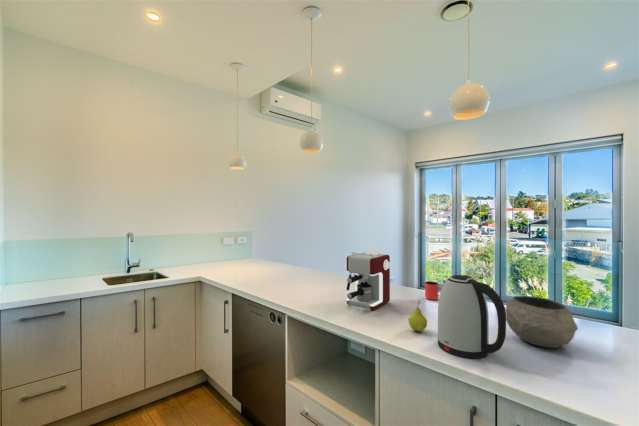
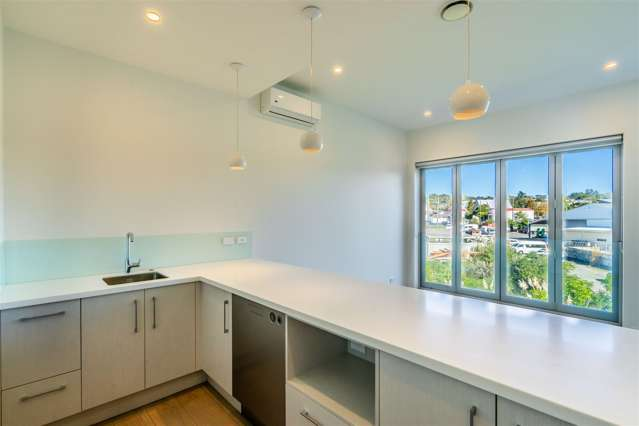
- bowl (539, 321)
- fruit (417, 315)
- coffee maker (364, 276)
- kettle (470, 314)
- cup (434, 291)
